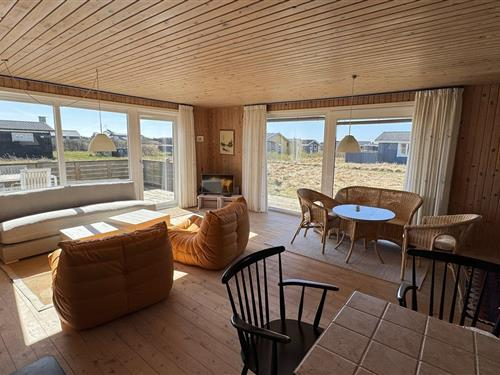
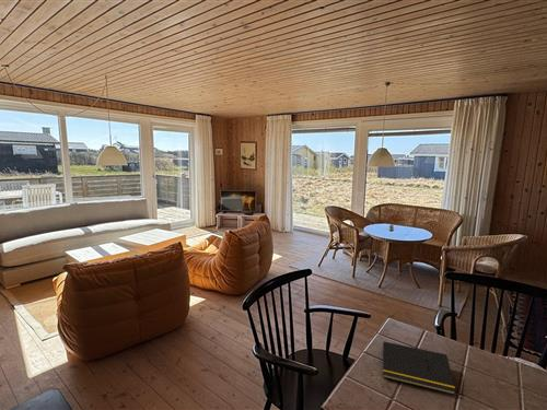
+ notepad (416, 365)
